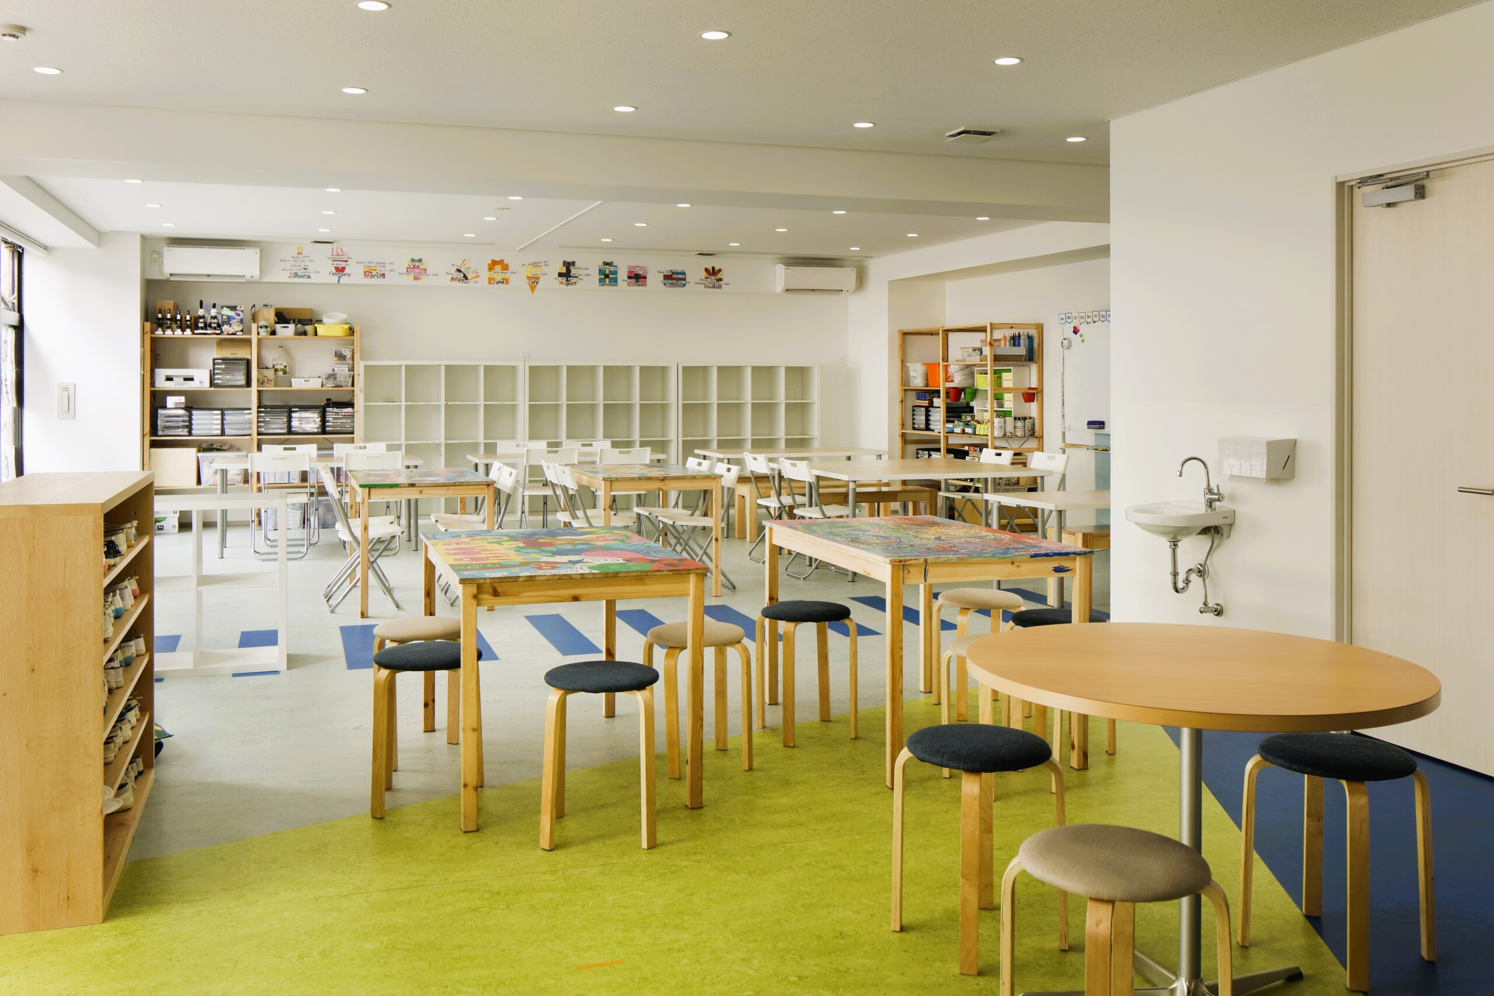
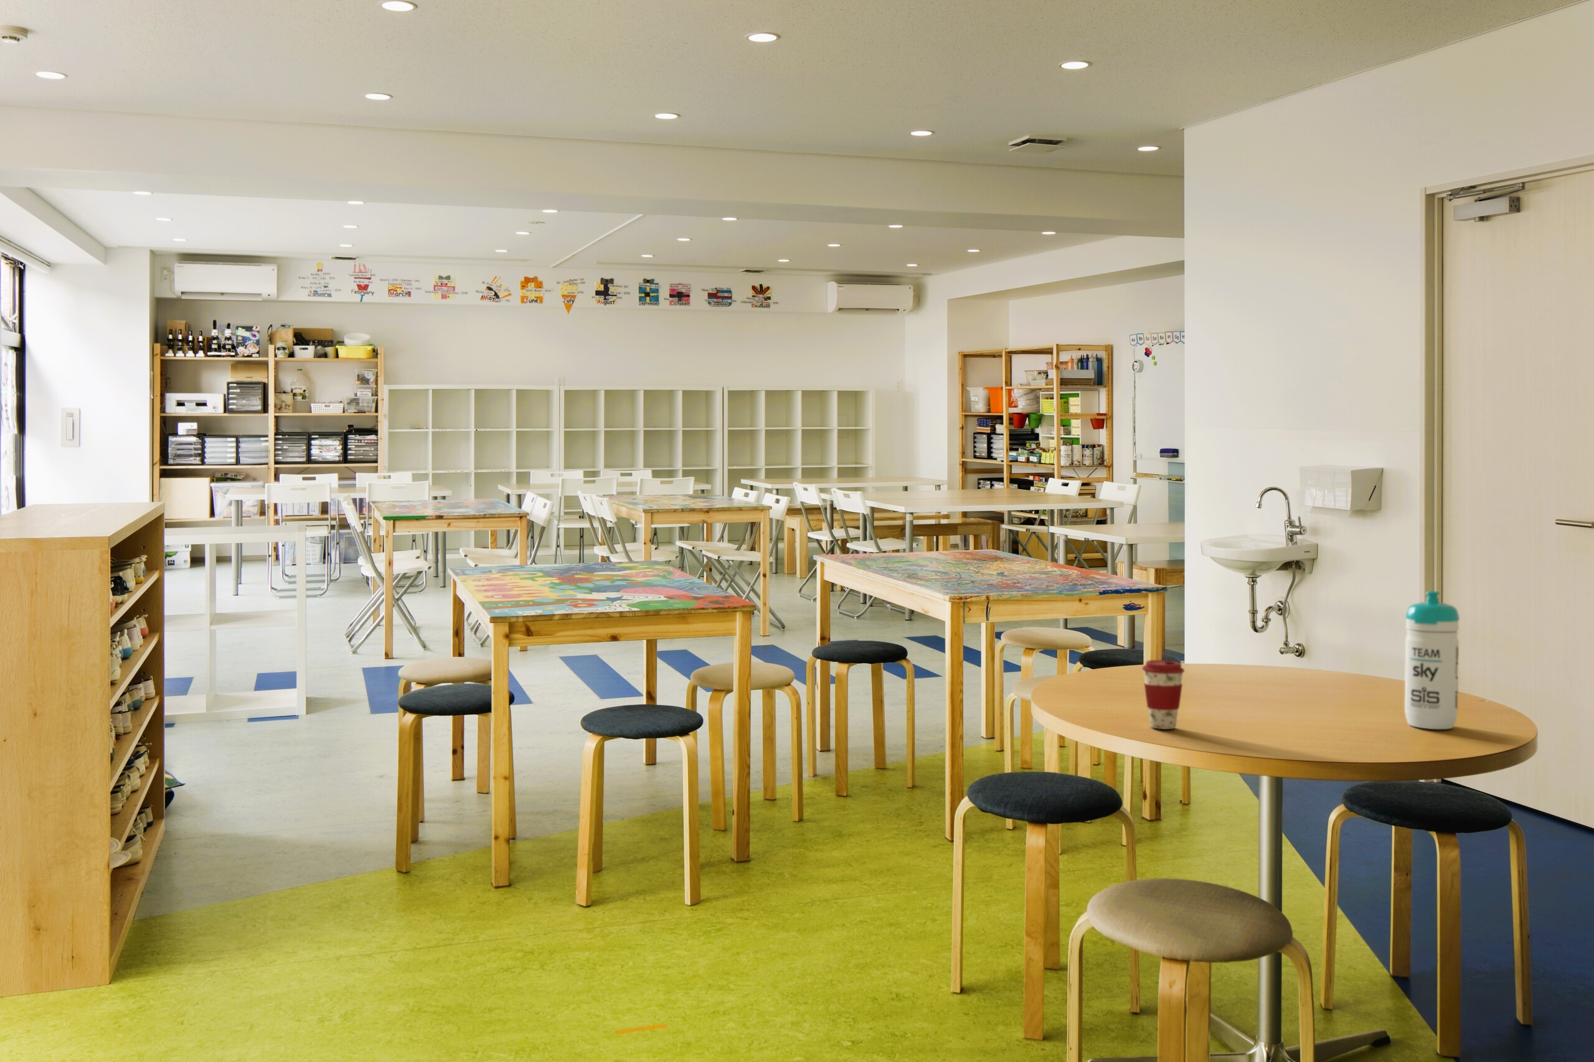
+ water bottle (1432, 658)
+ coffee cup (1163, 695)
